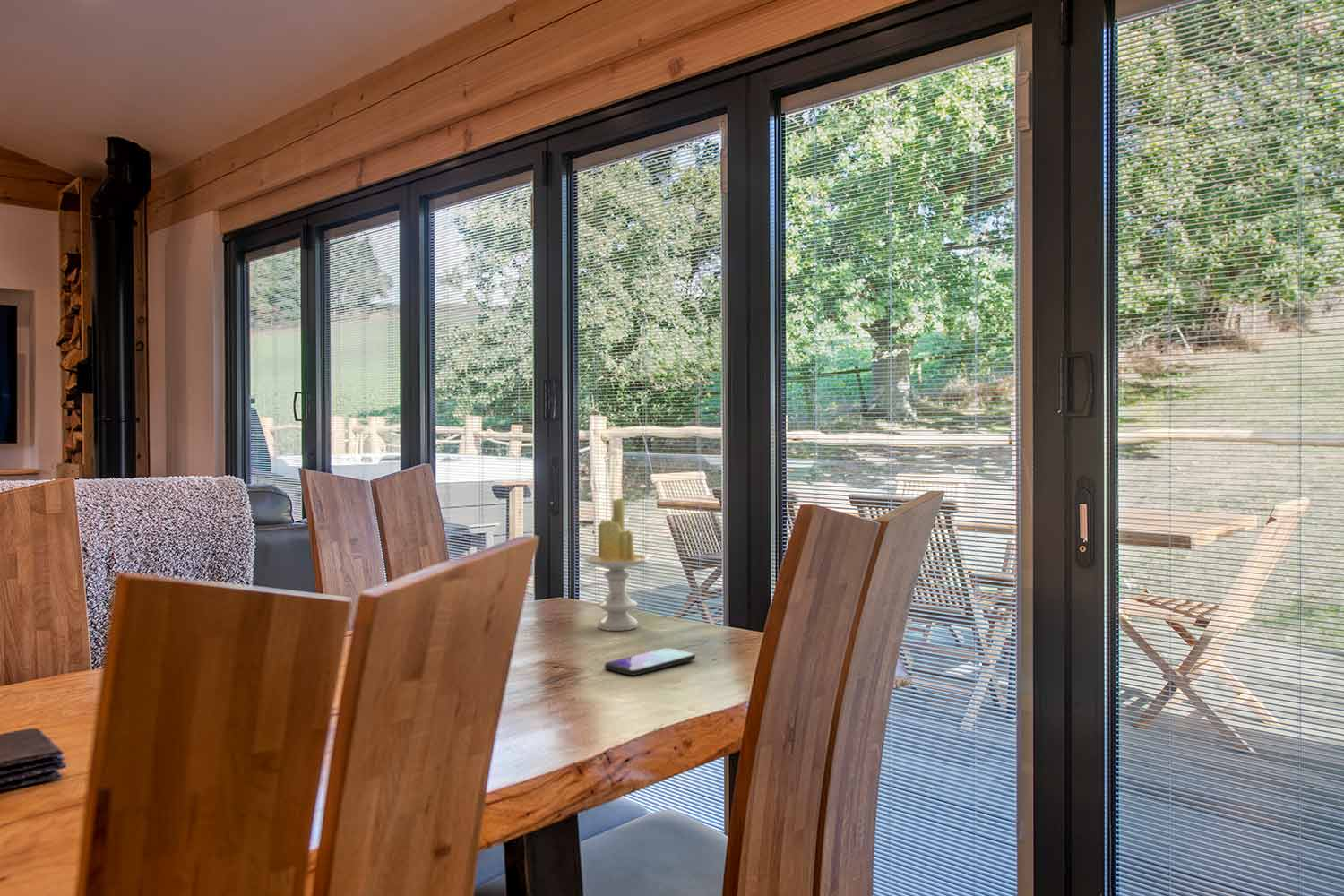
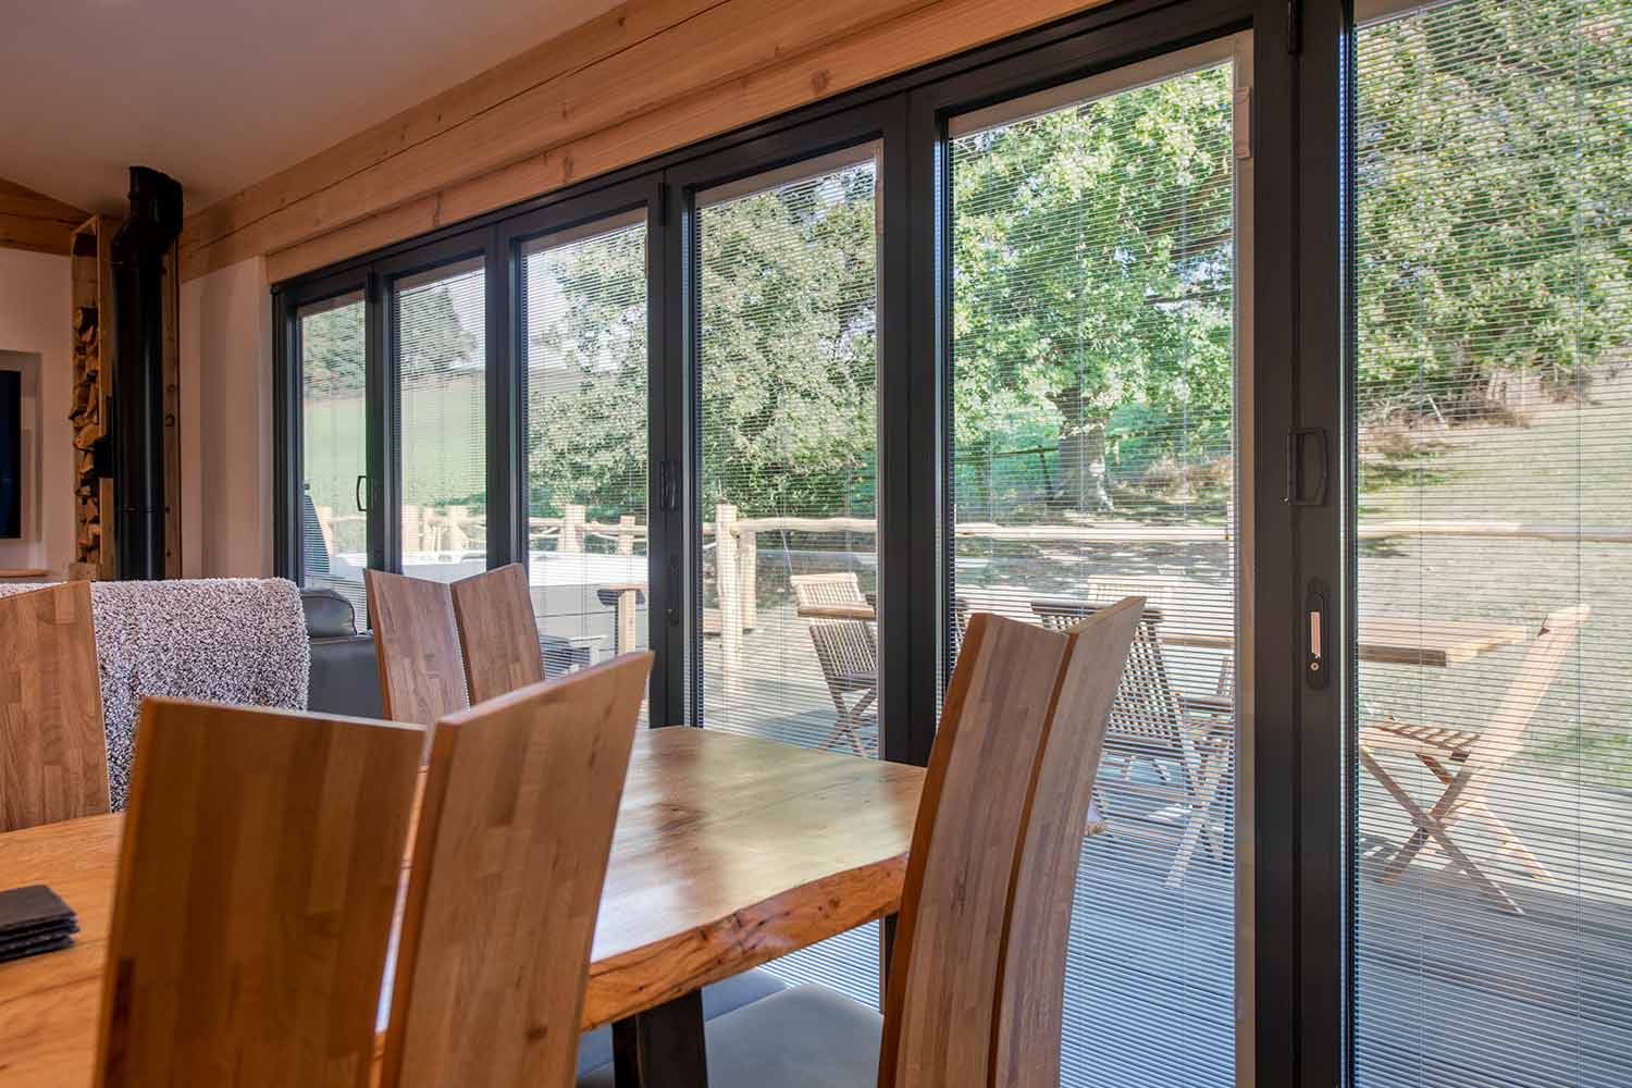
- candle (616, 563)
- smartphone (650, 661)
